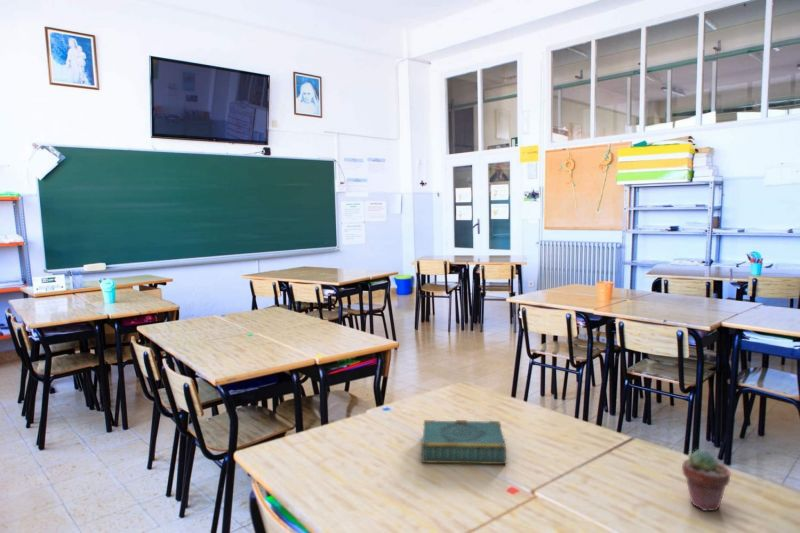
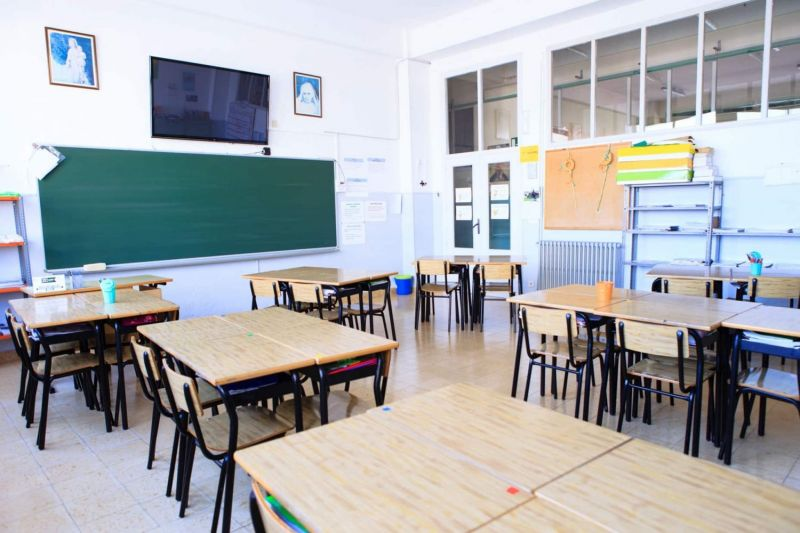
- book (464, 440)
- potted succulent (705, 477)
